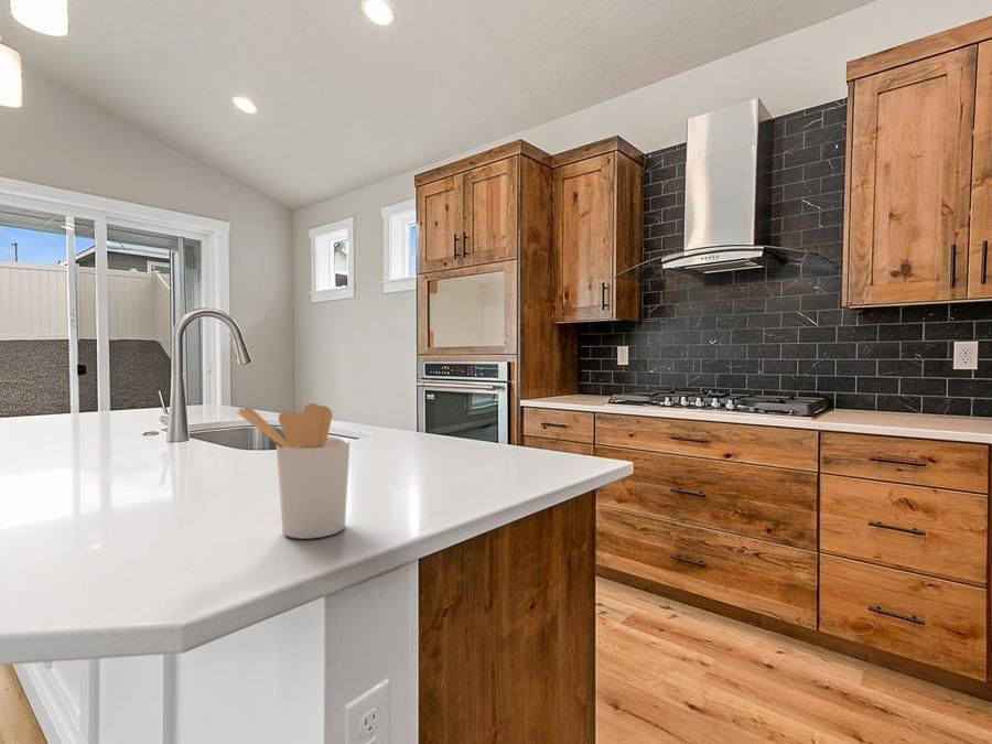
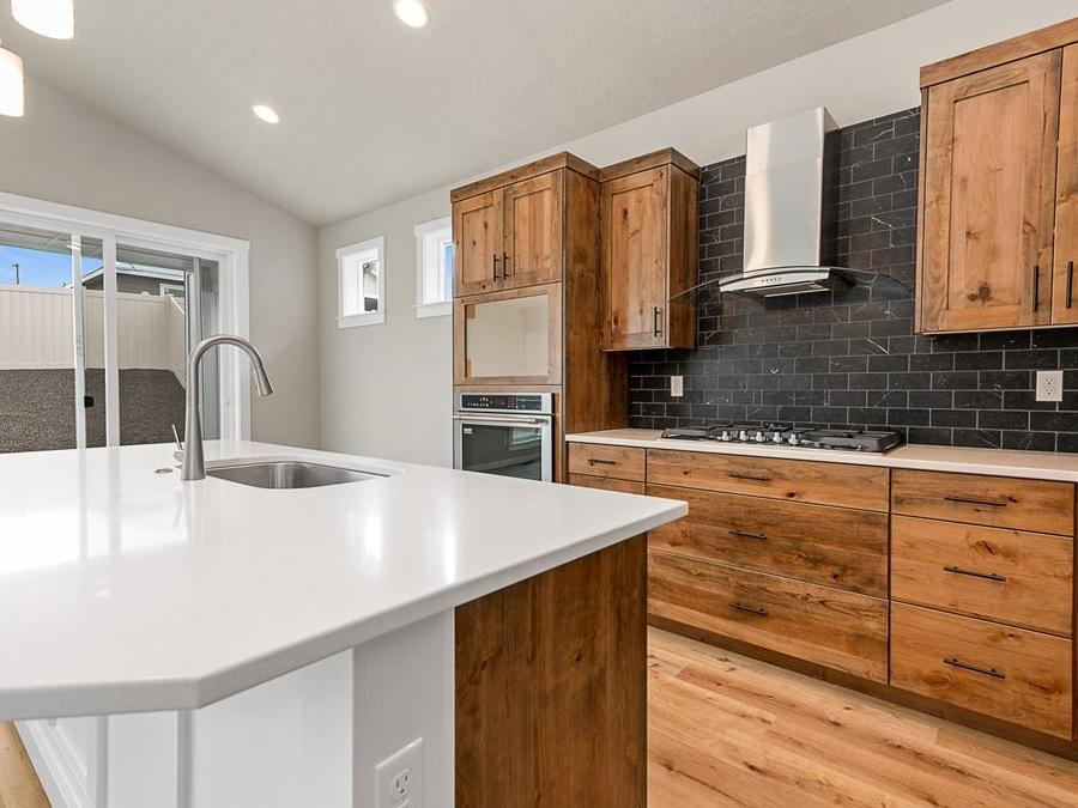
- utensil holder (293, 466)
